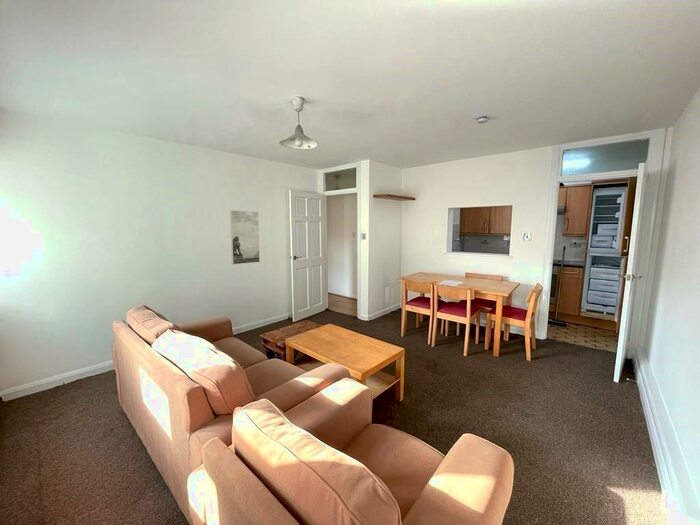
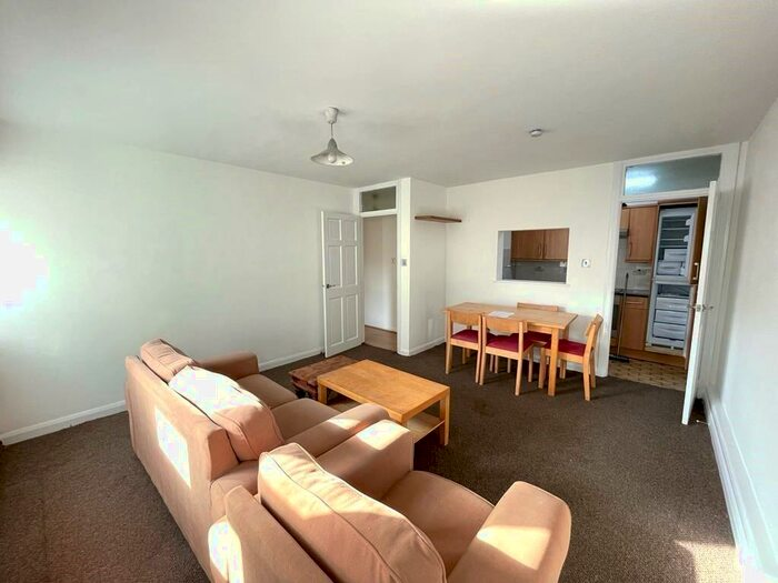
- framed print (245, 237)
